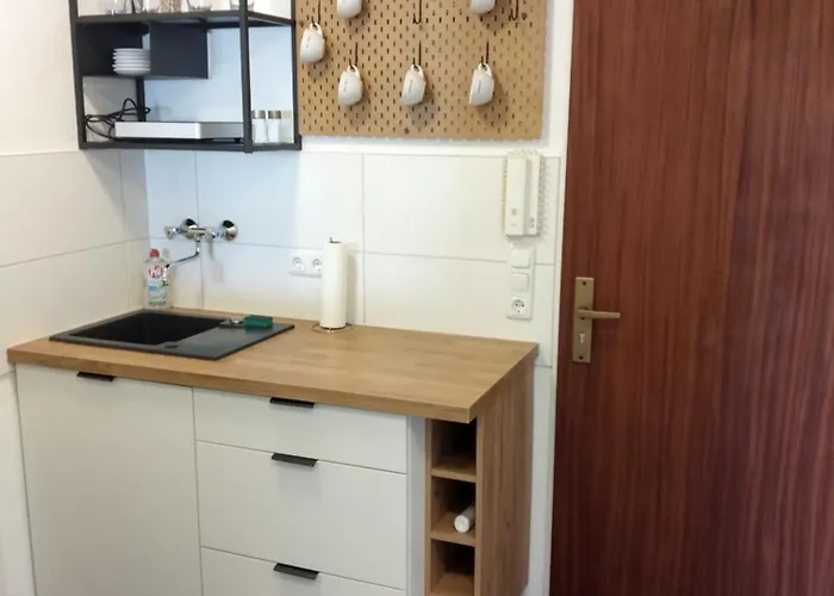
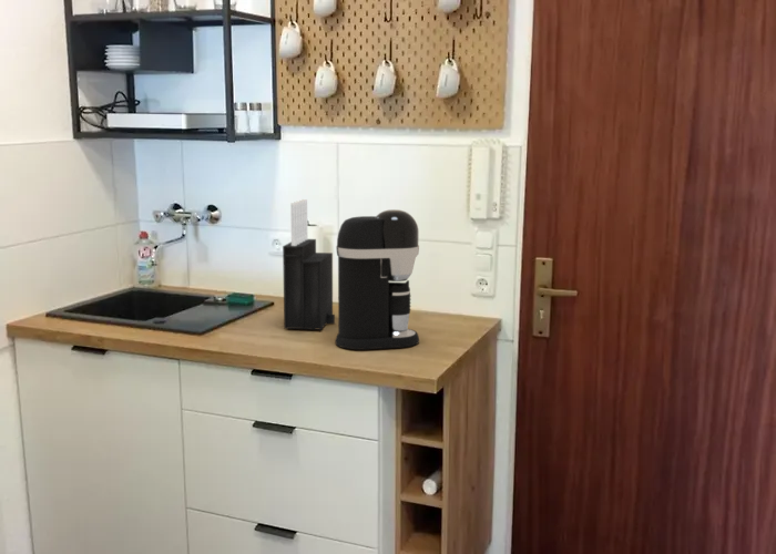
+ knife block (313, 263)
+ coffee maker (377, 277)
